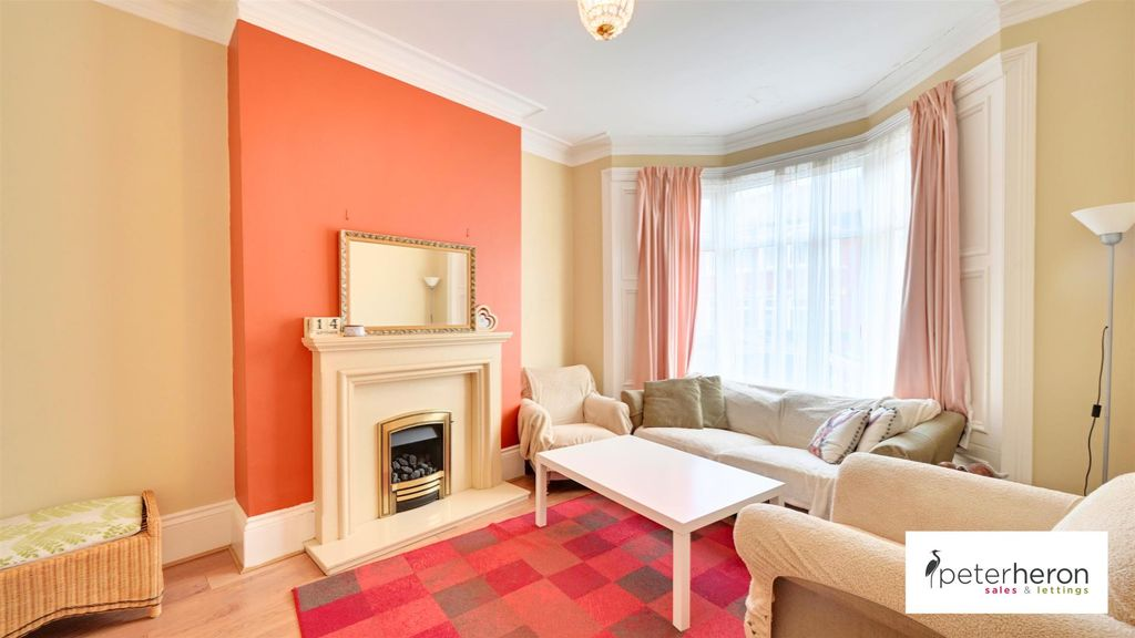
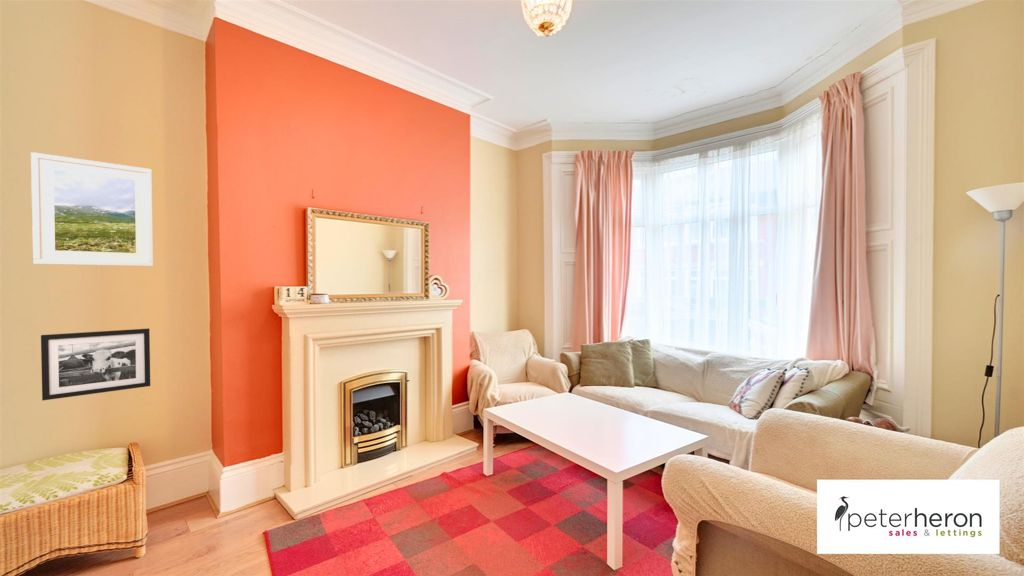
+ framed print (96, 213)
+ picture frame (99, 362)
